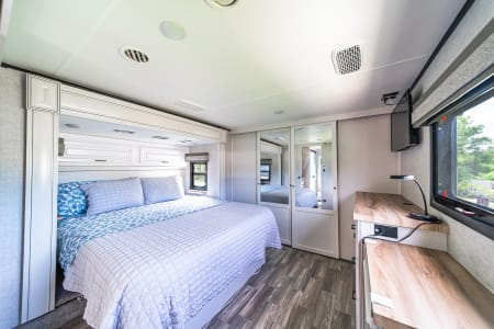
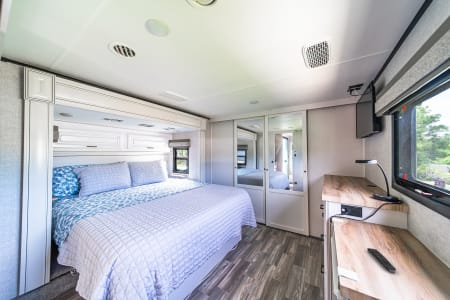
+ remote control (381, 259)
